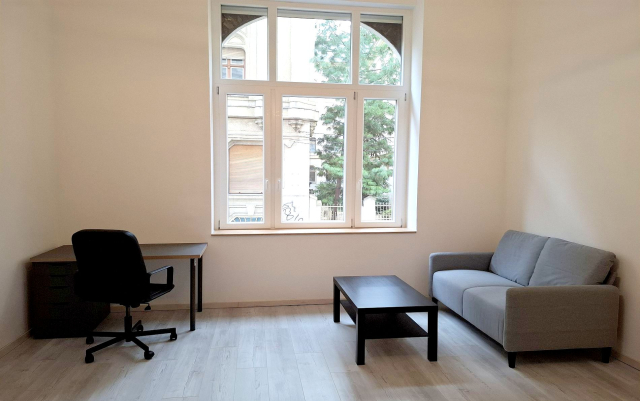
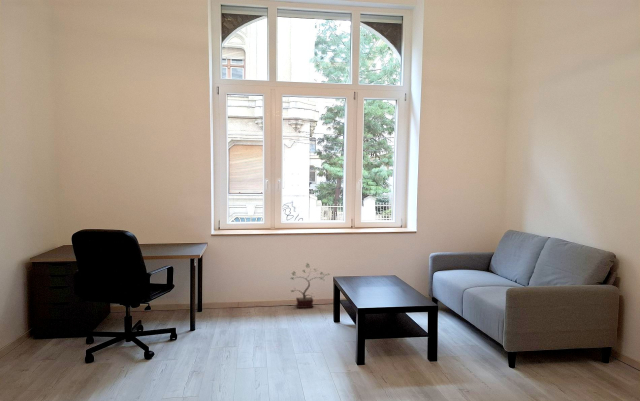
+ potted plant (309, 285)
